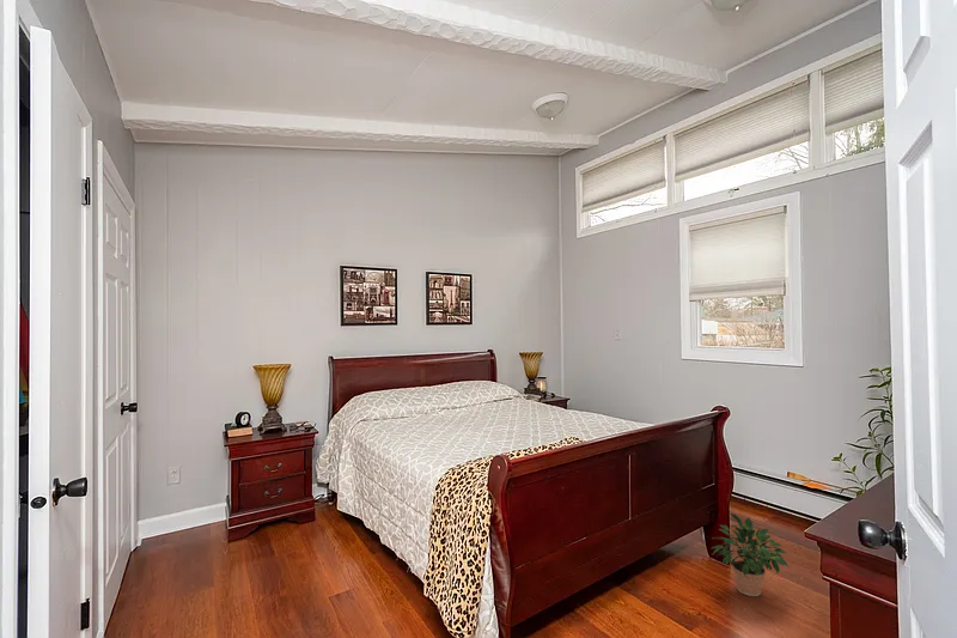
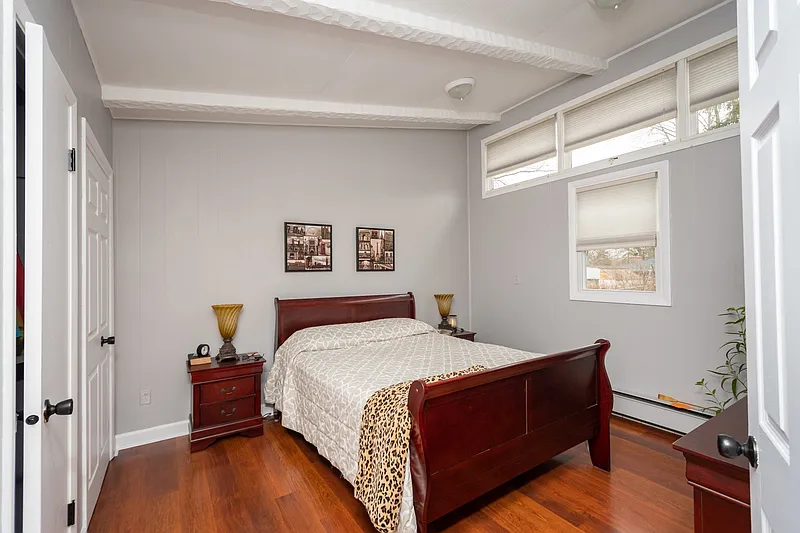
- potted plant (751, 557)
